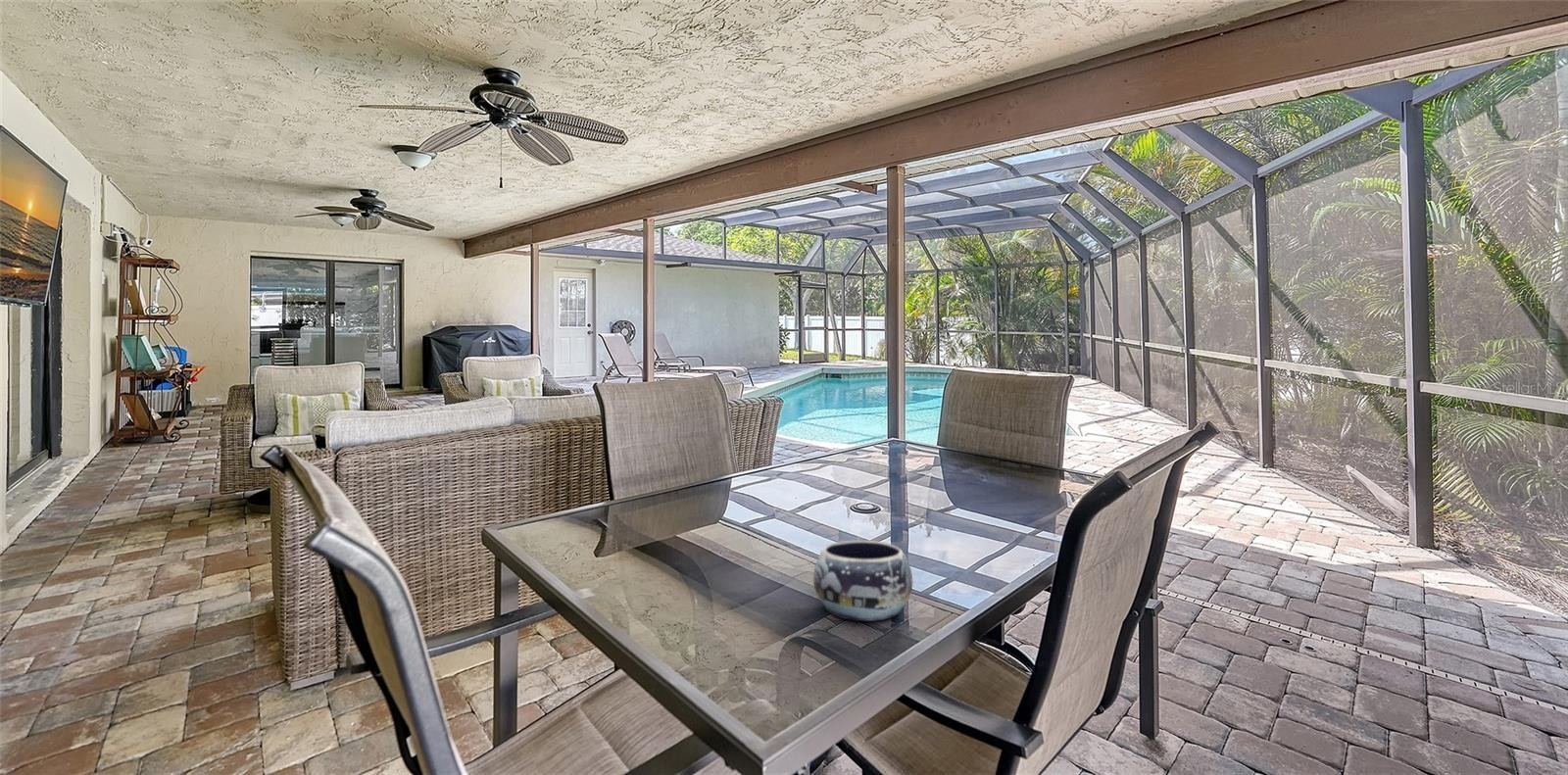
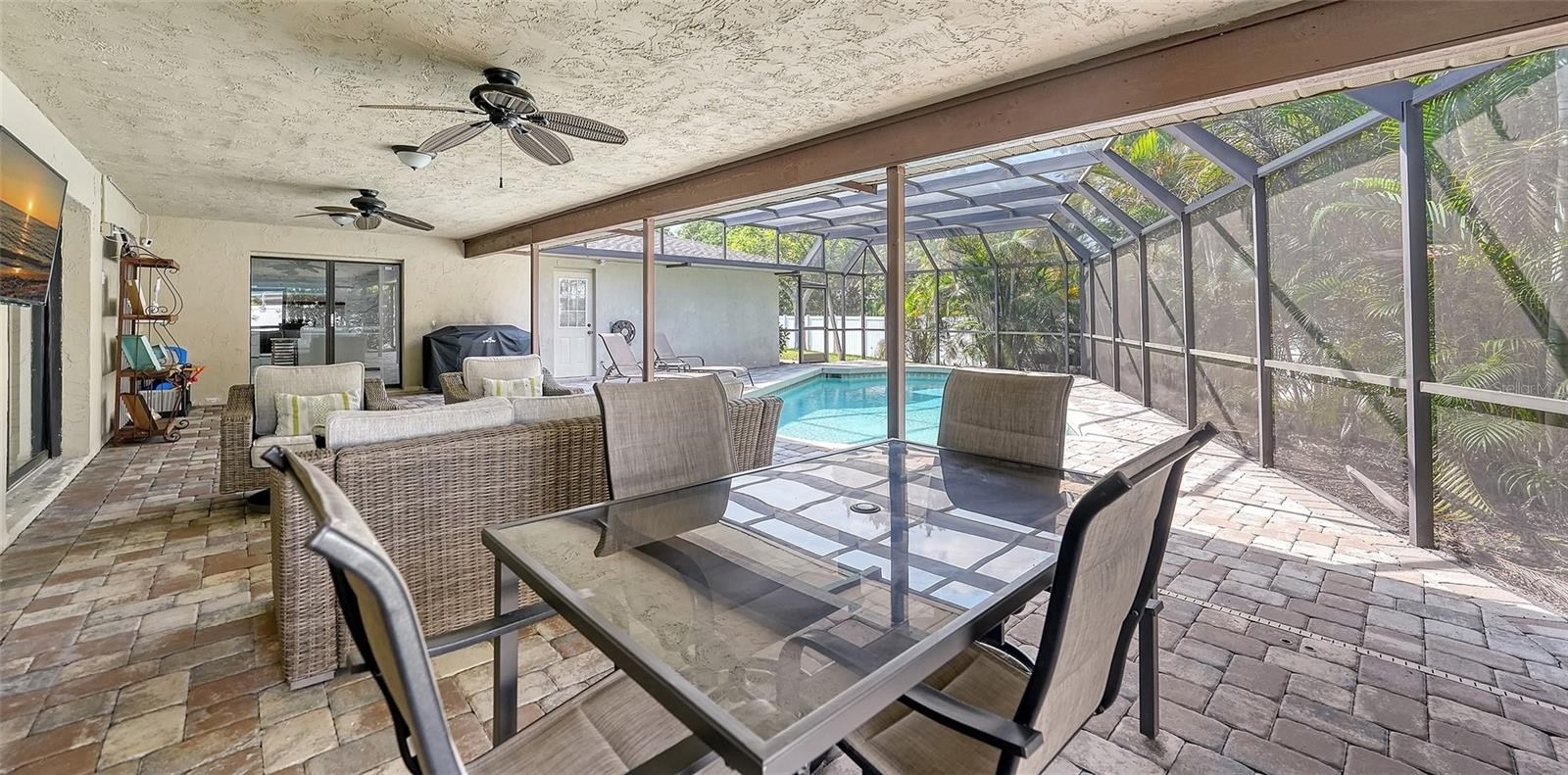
- decorative bowl (862, 578)
